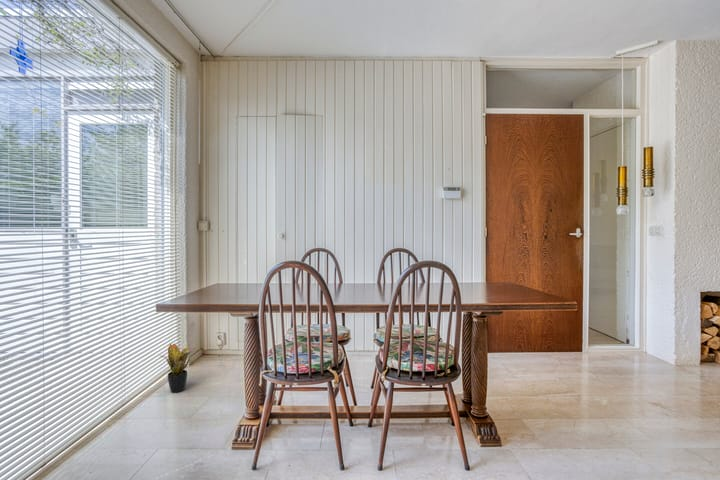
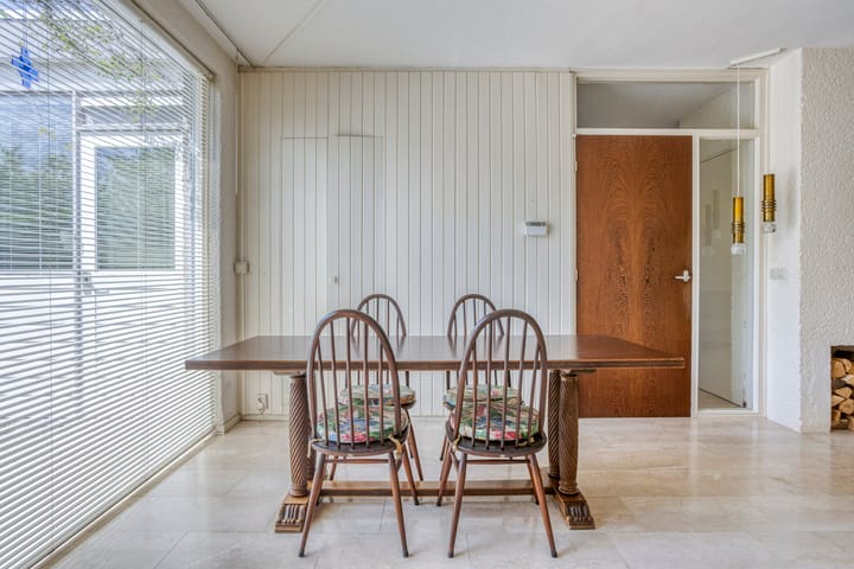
- potted plant (178, 364)
